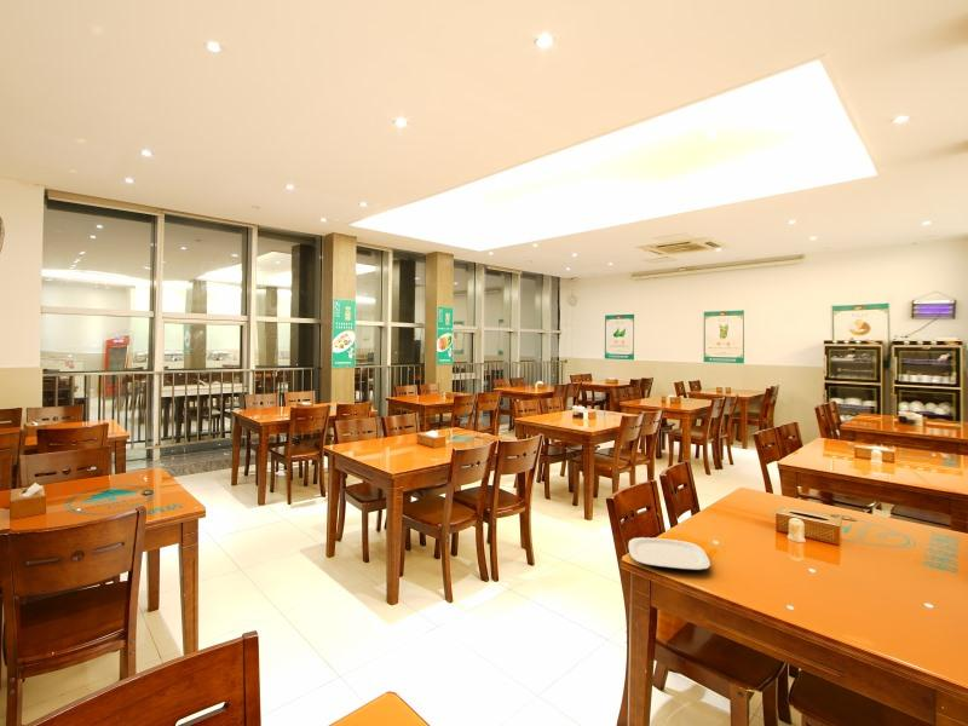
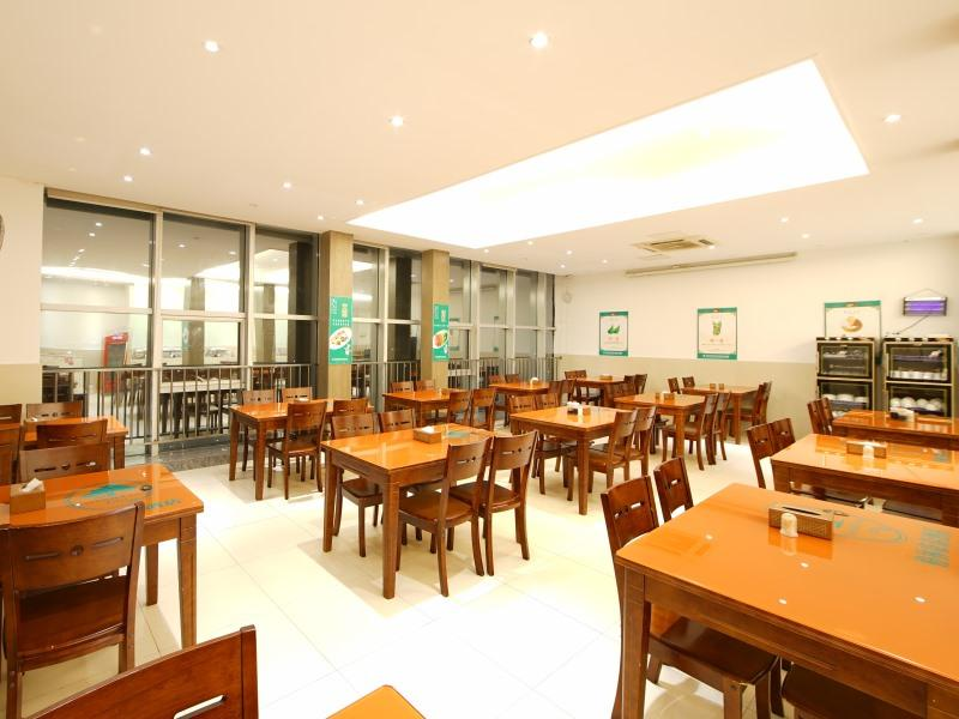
- plate (667, 553)
